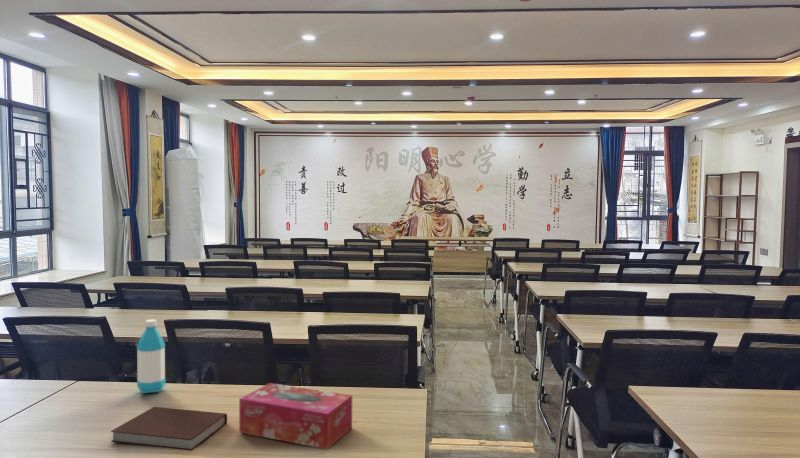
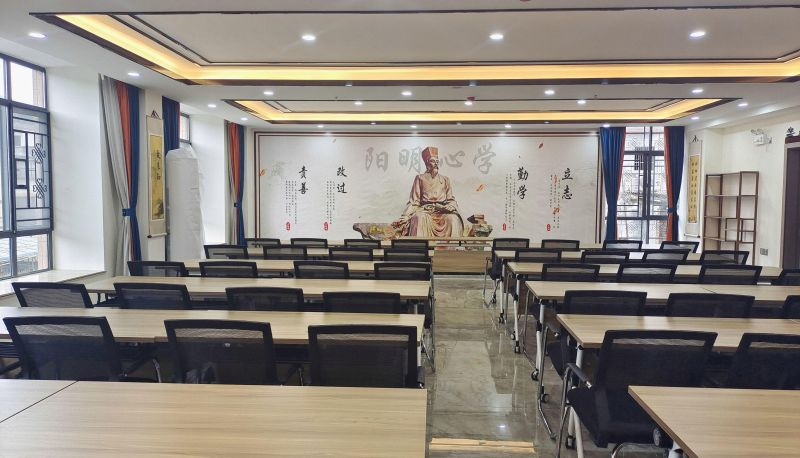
- water bottle (151, 355)
- notebook (171, 427)
- tissue box (296, 413)
